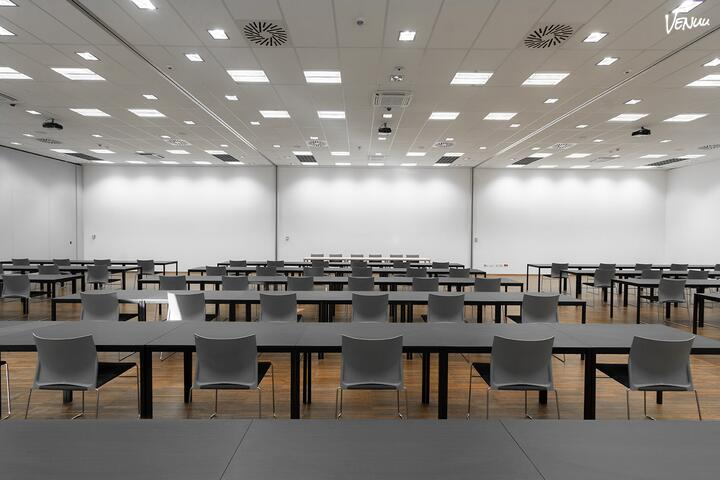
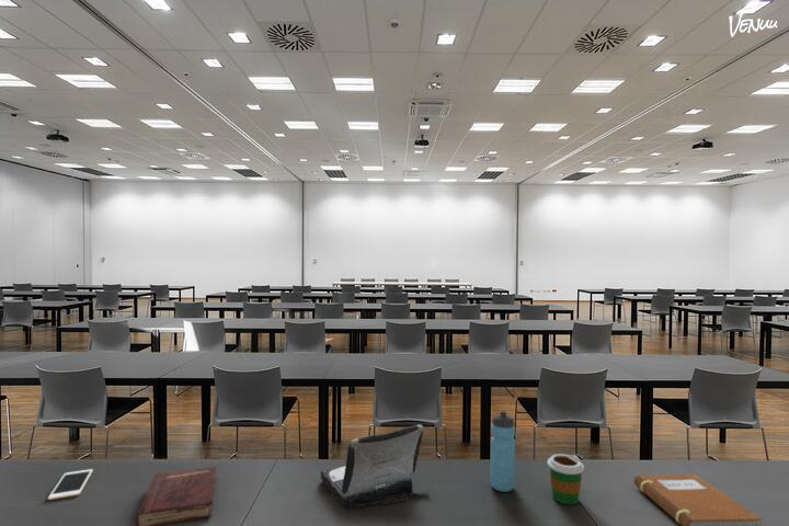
+ coffee cup (564, 478)
+ water bottle (502, 448)
+ laptop (371, 454)
+ cell phone (71, 483)
+ notebook (689, 499)
+ hardback book (180, 494)
